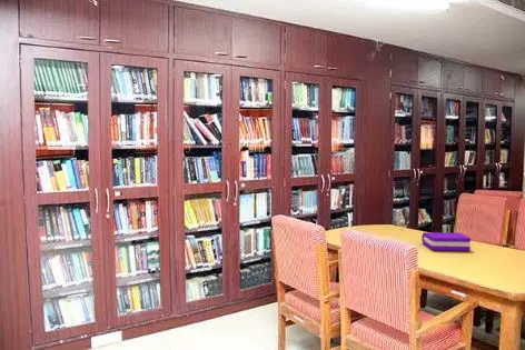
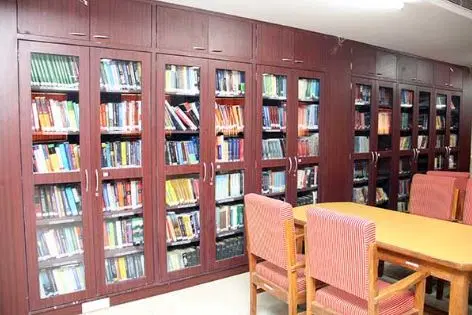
- book (445, 240)
